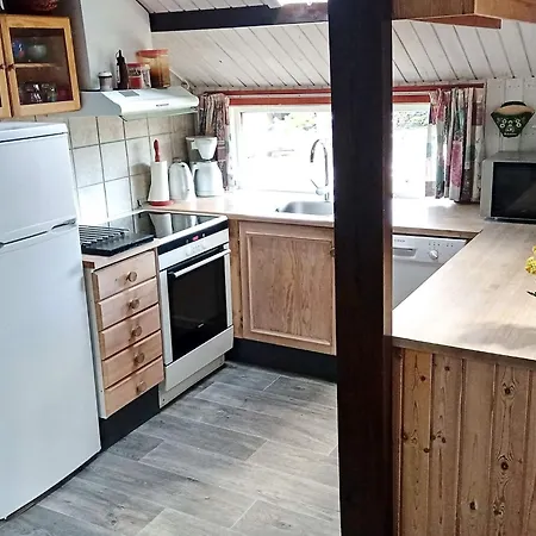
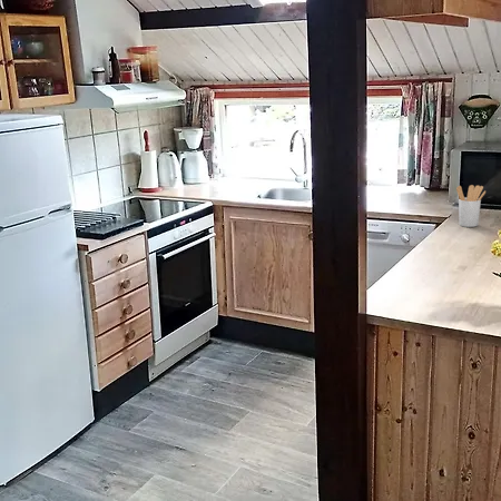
+ utensil holder (471, 205)
